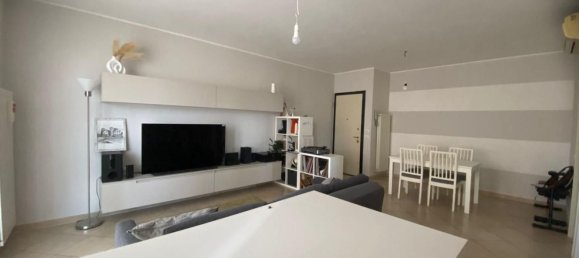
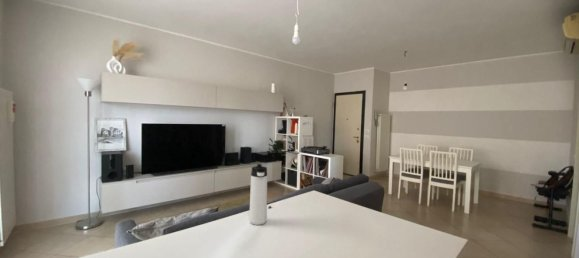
+ thermos bottle (259, 194)
